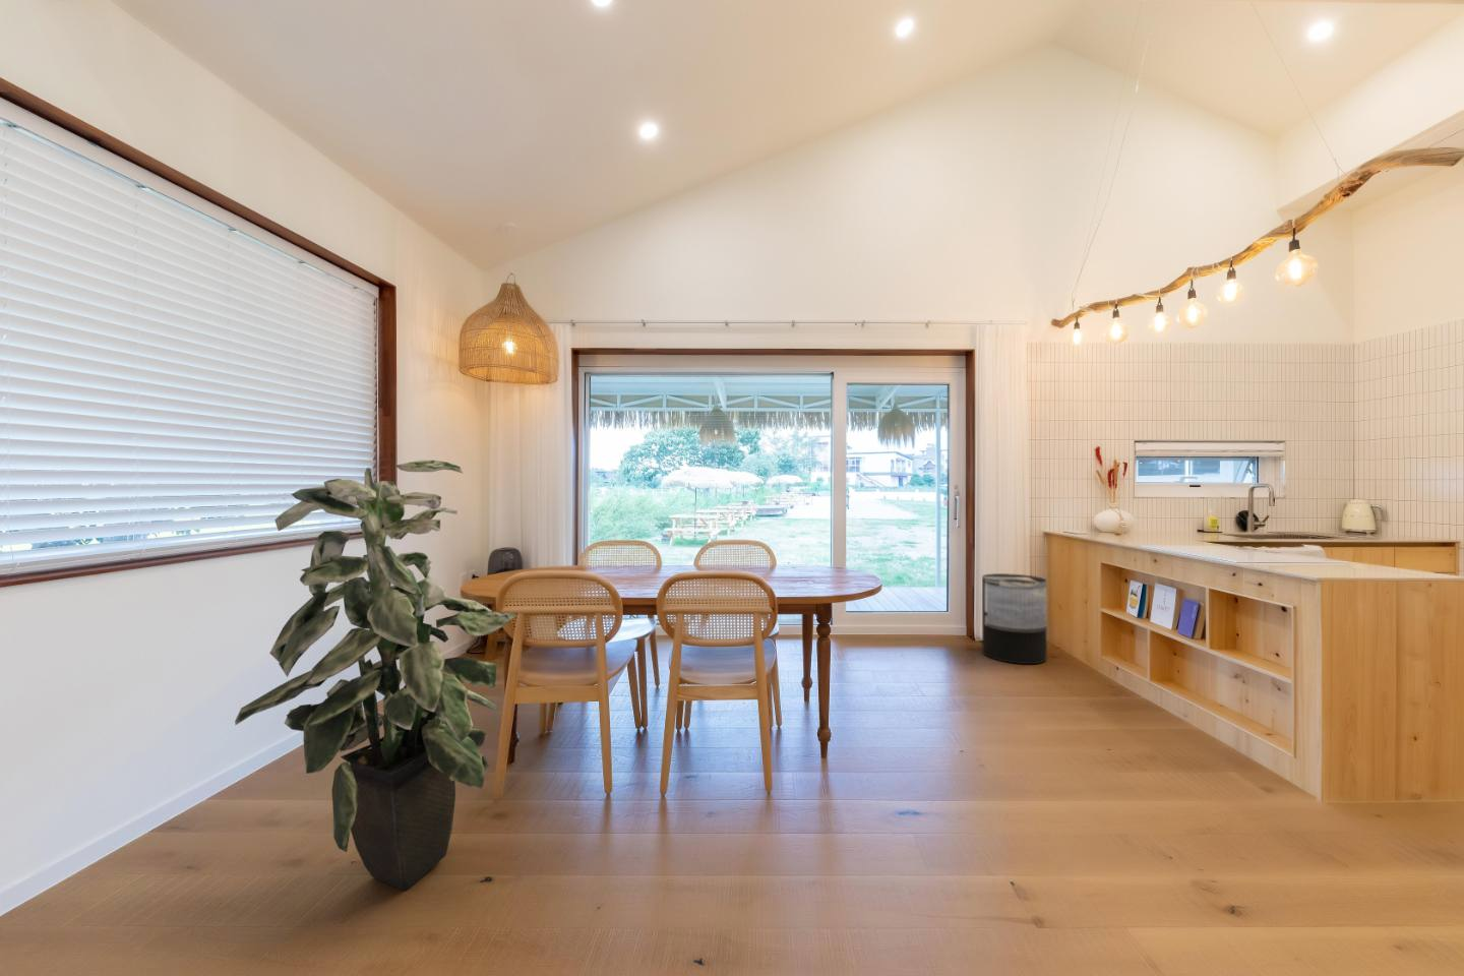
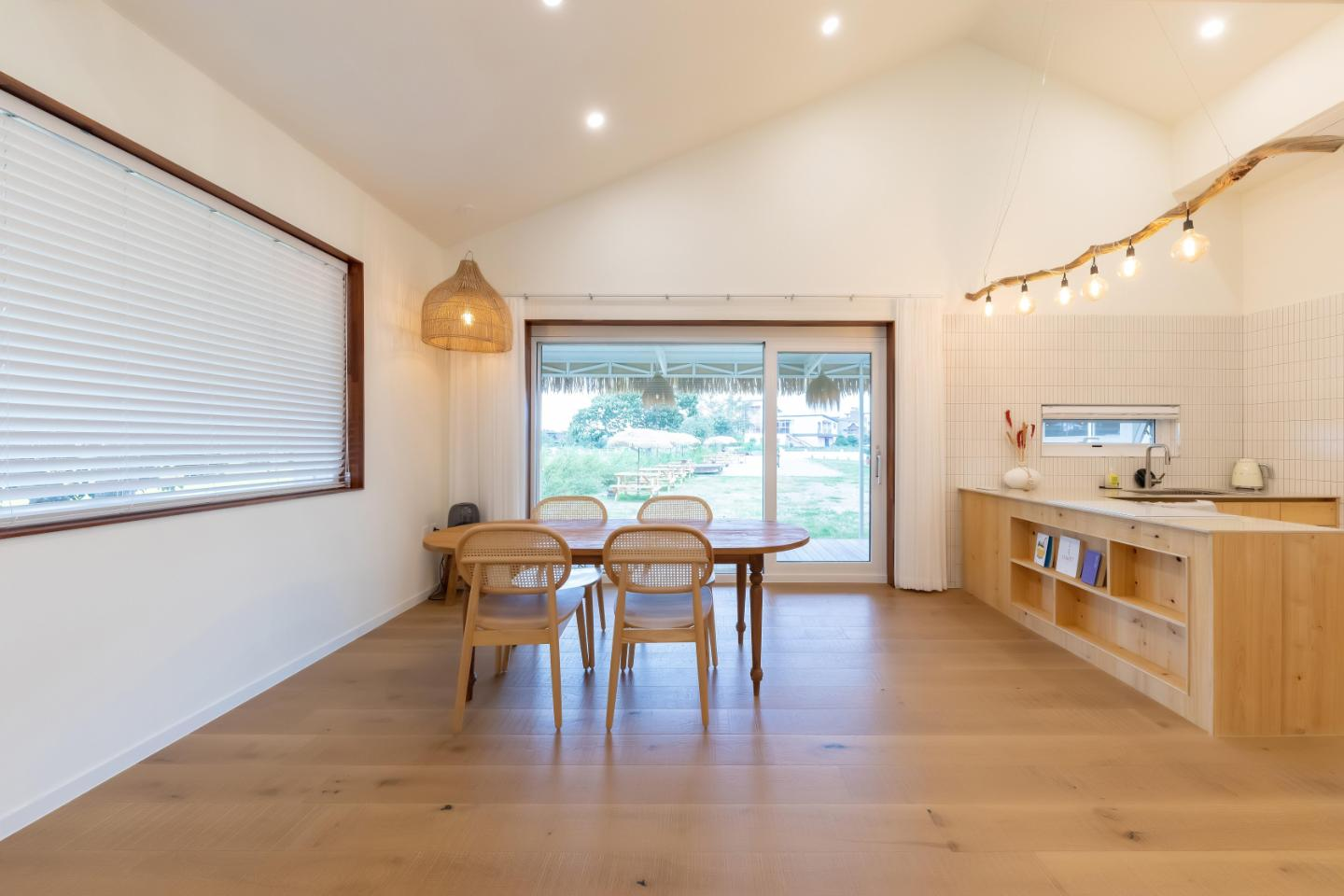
- indoor plant (402, 672)
- trash can (1014, 617)
